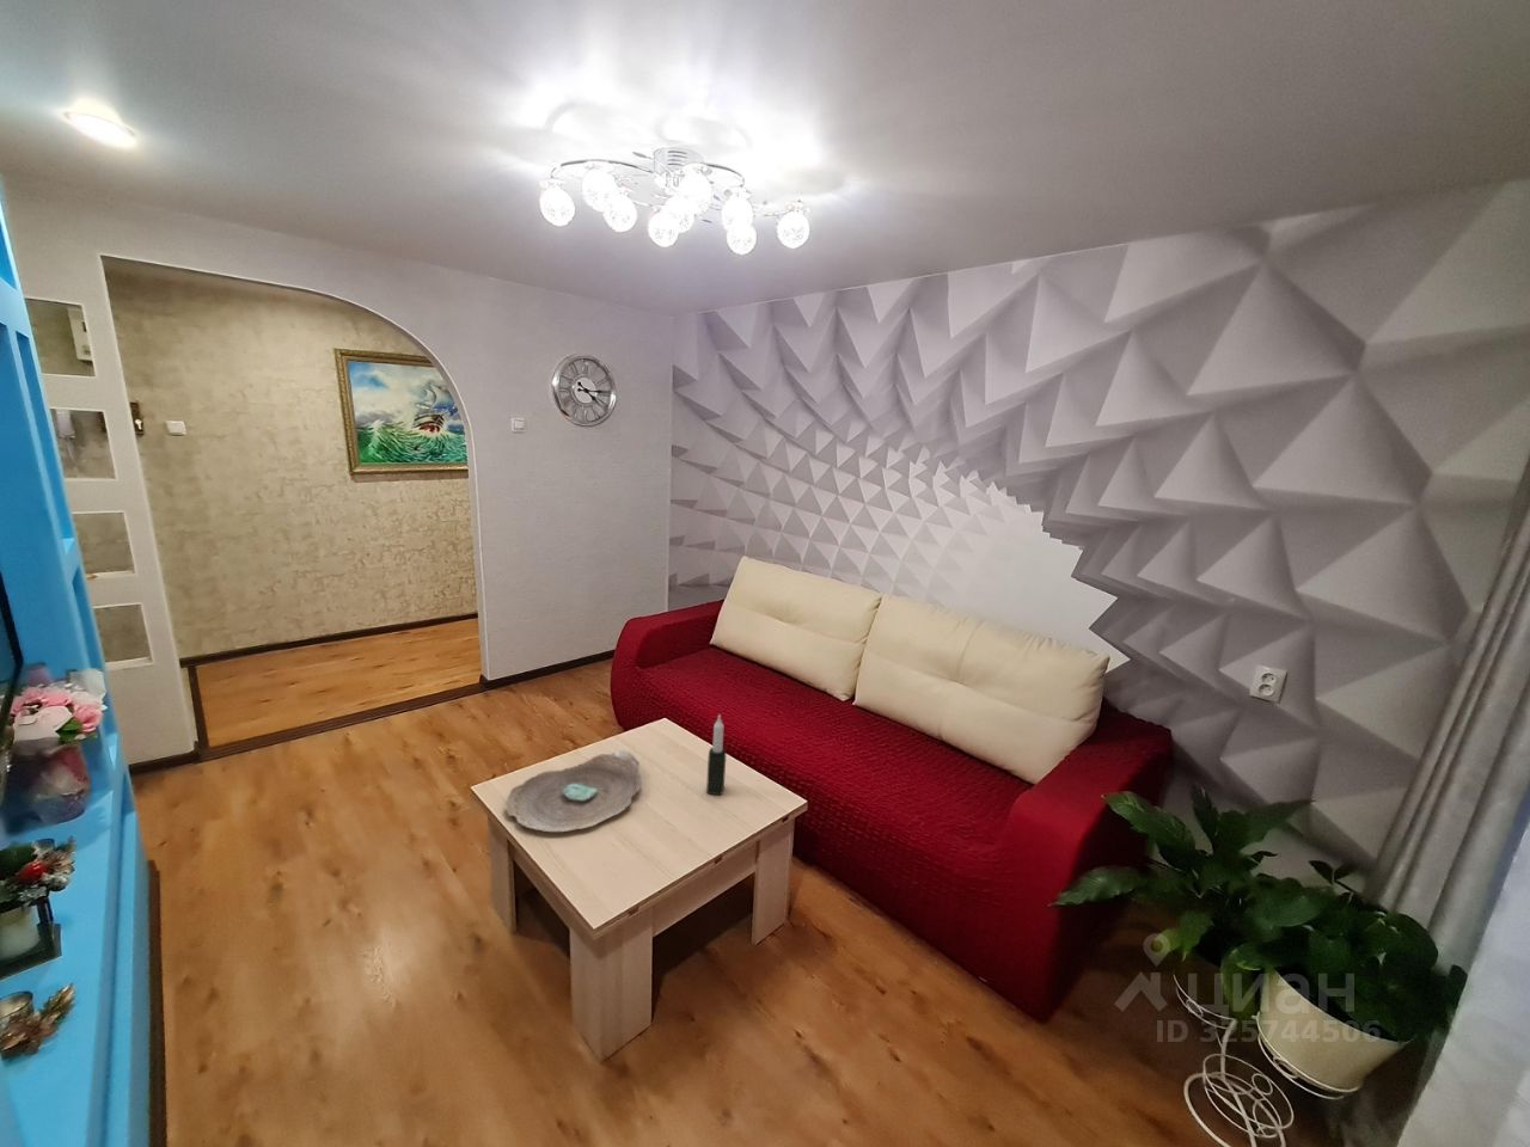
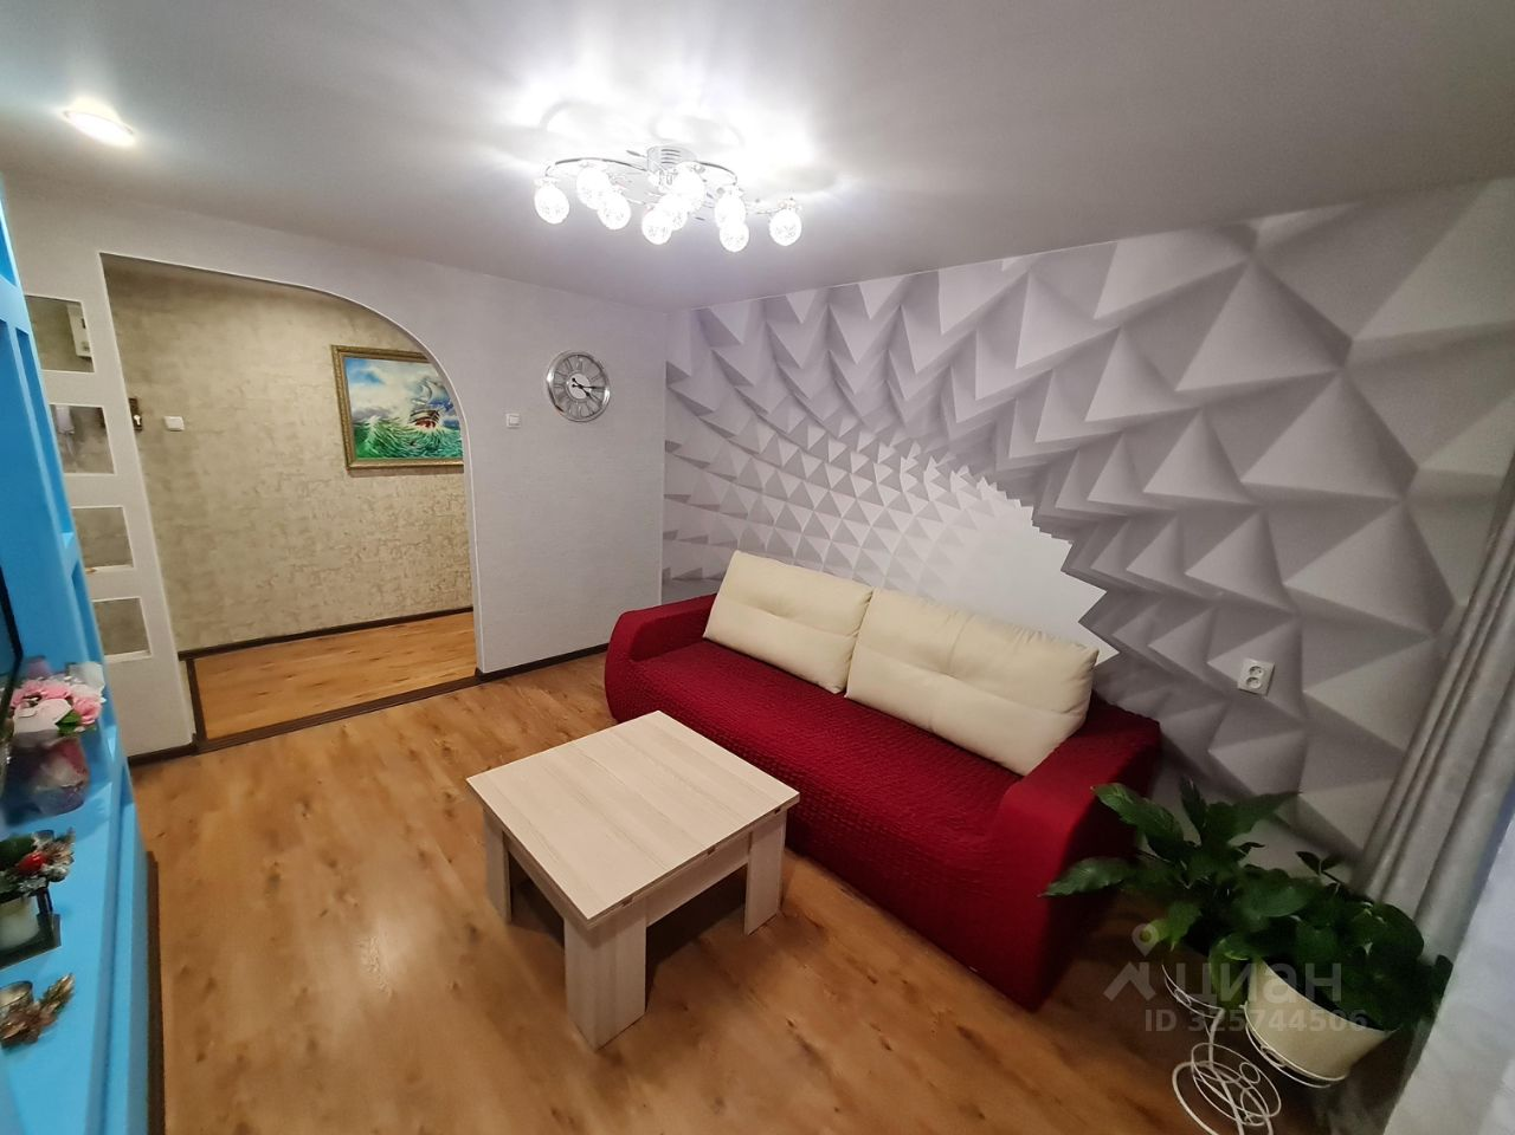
- candle (717, 753)
- decorative bowl (578, 788)
